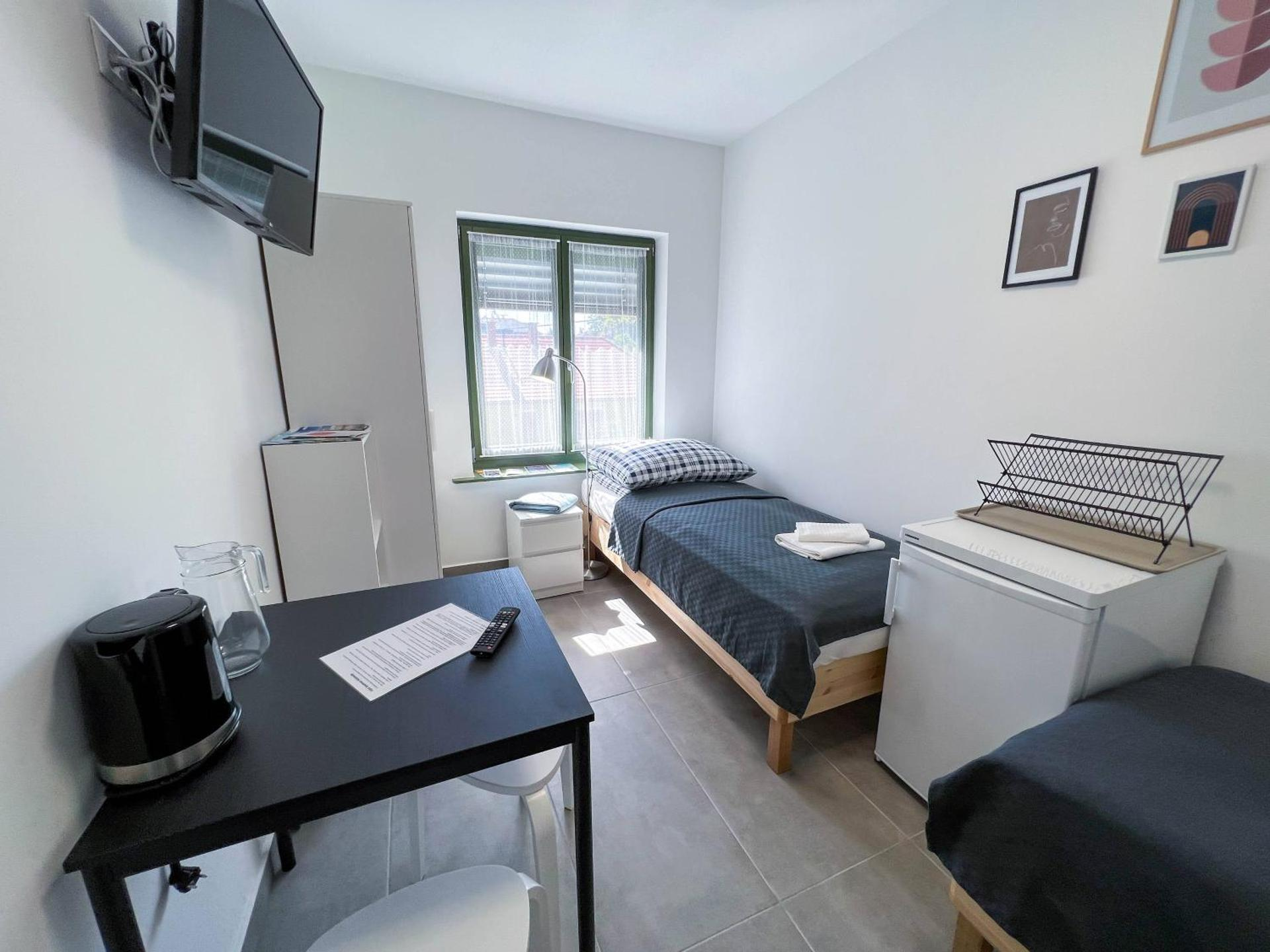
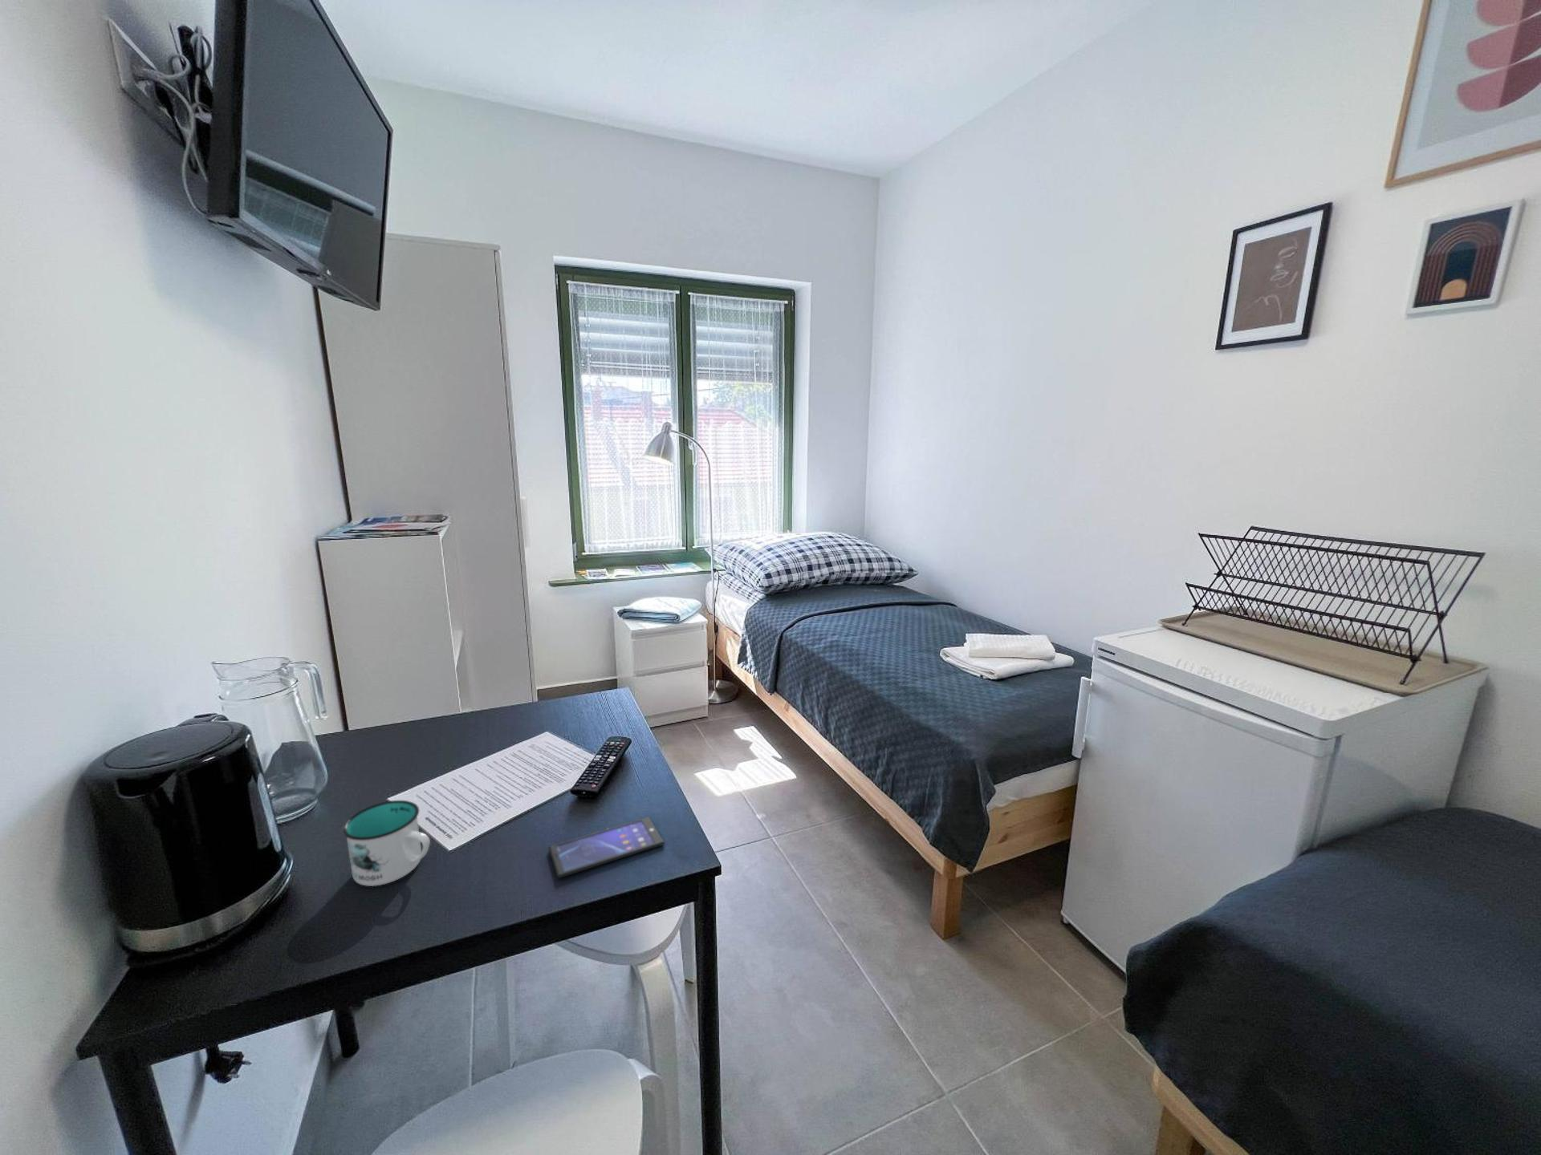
+ smartphone (607, 844)
+ mug (392, 843)
